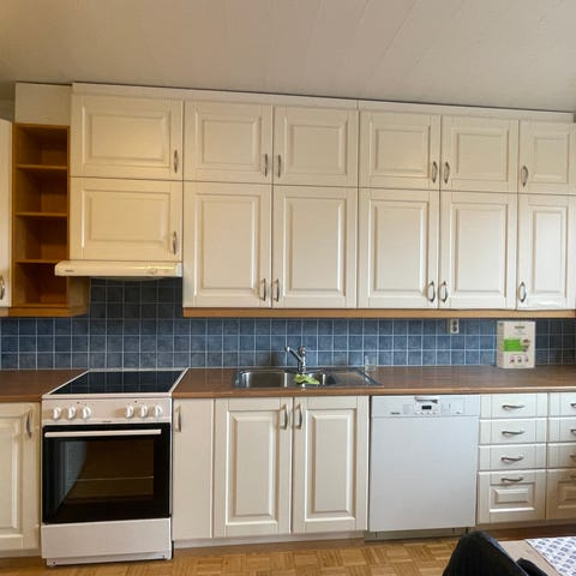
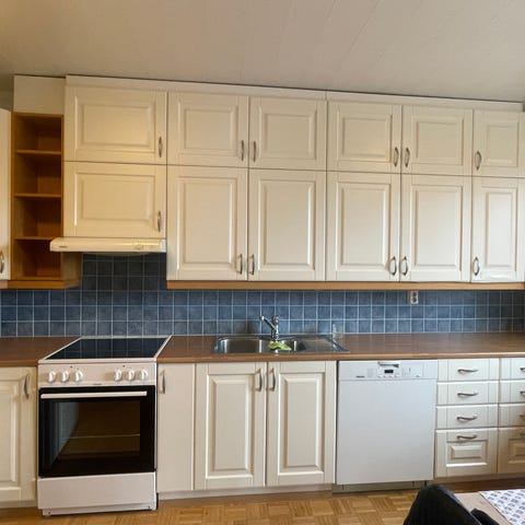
- cereal box (515, 344)
